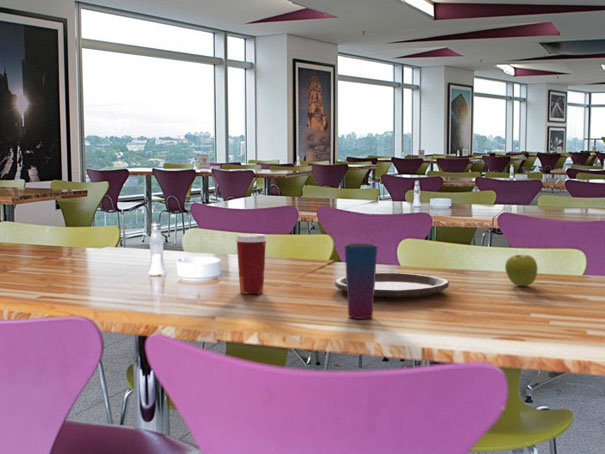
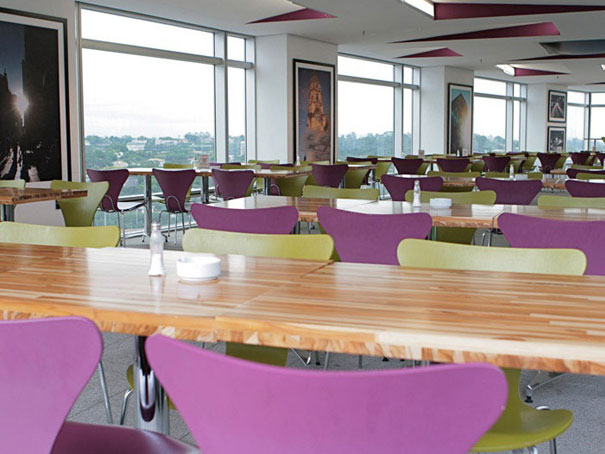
- fruit (520, 269)
- paper cup (251, 263)
- cup (360, 280)
- plate (391, 285)
